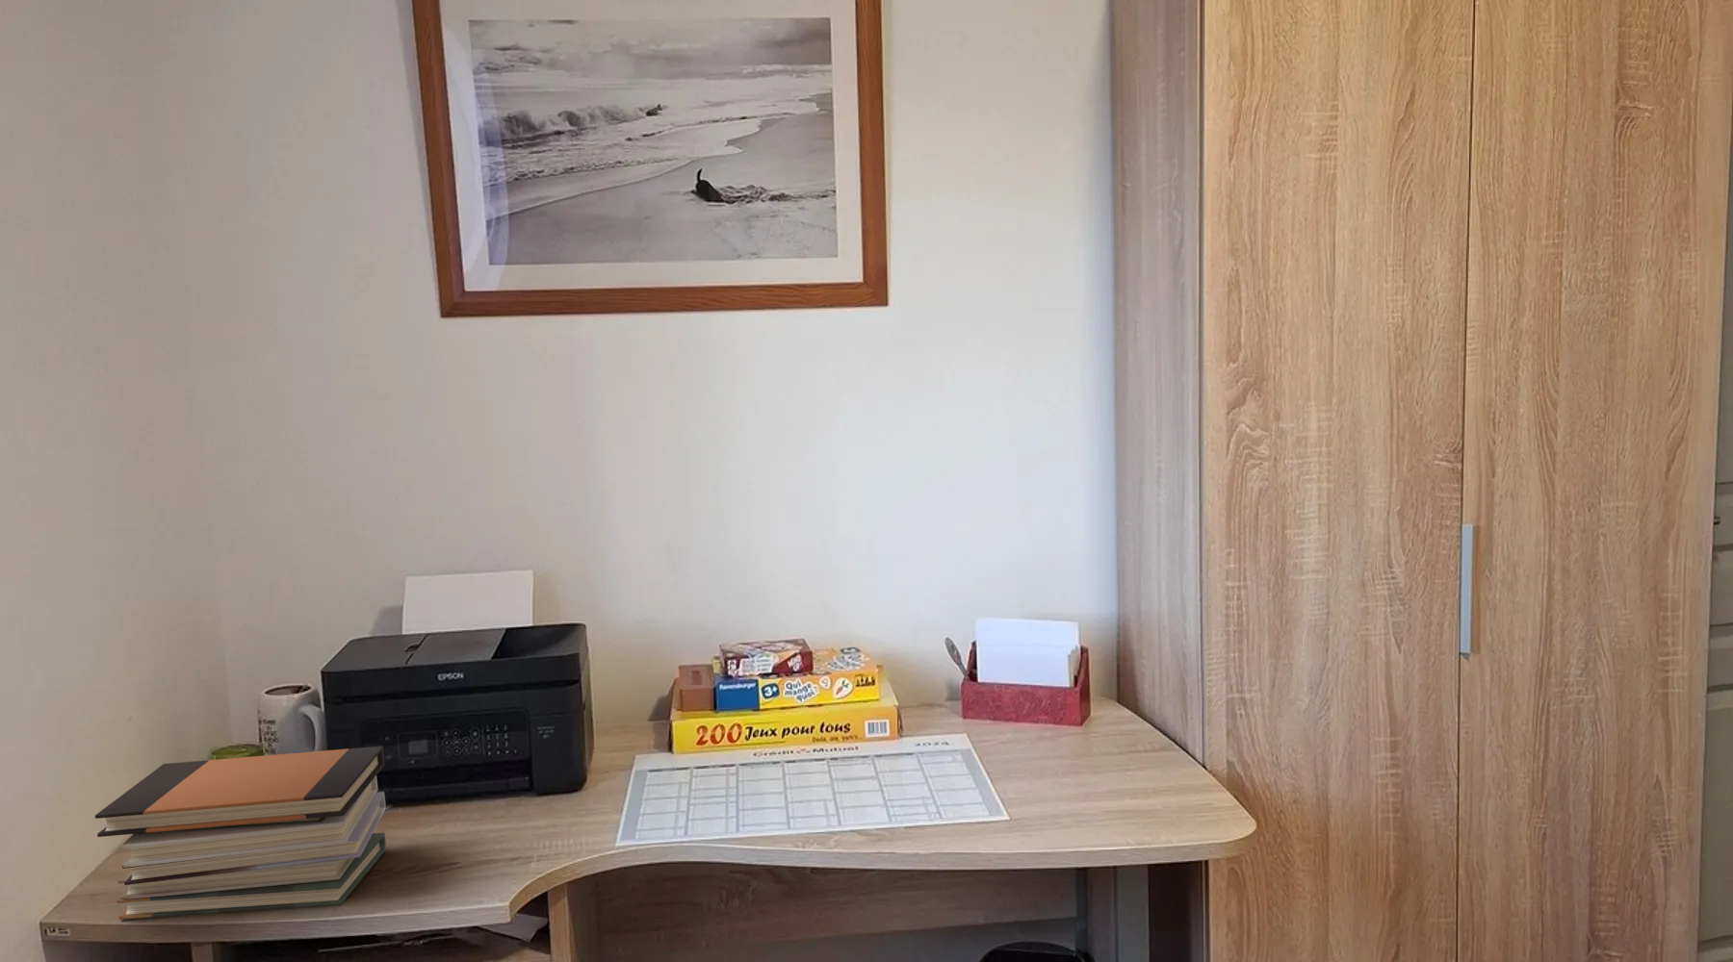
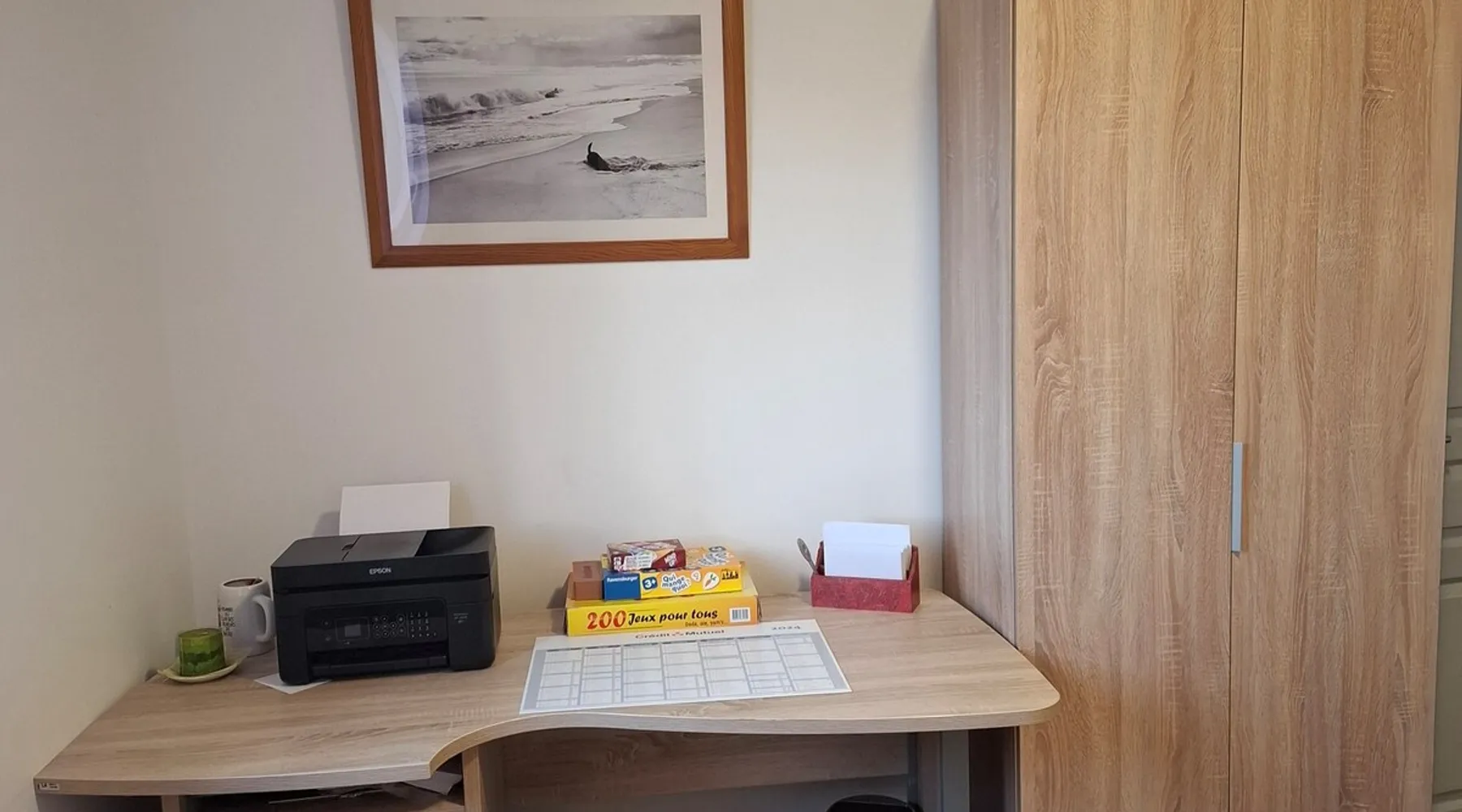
- book stack (257, 830)
